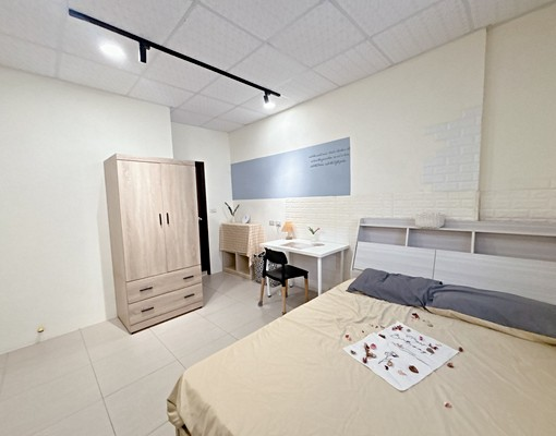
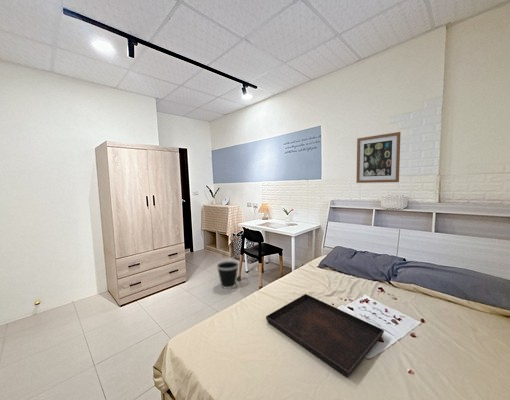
+ wastebasket (228, 275)
+ wall art (377, 159)
+ serving tray (321, 325)
